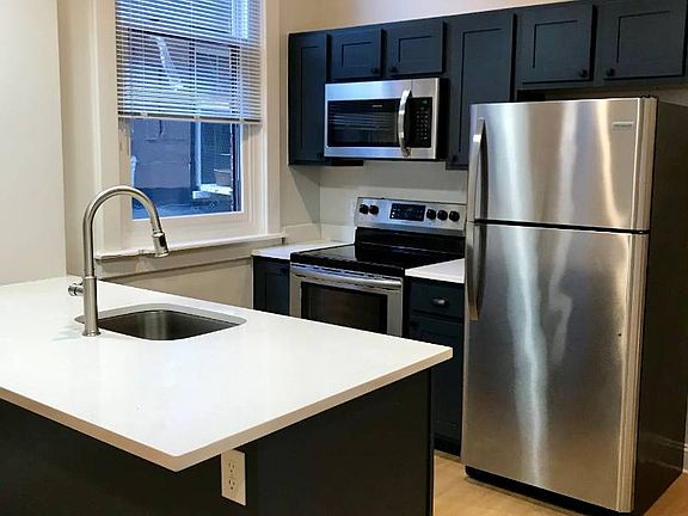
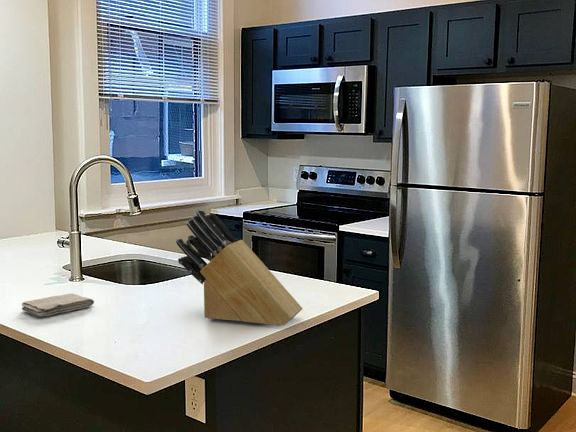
+ washcloth (57, 303)
+ knife block (238, 264)
